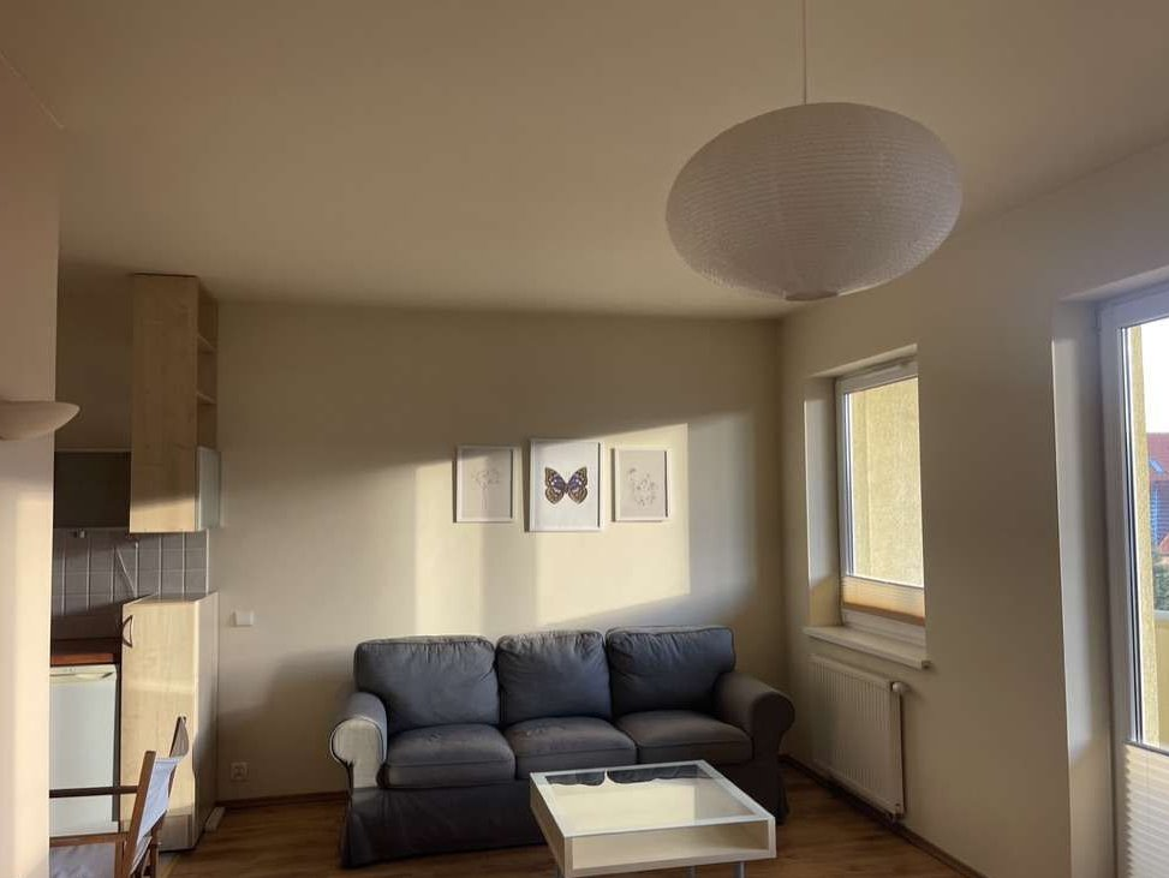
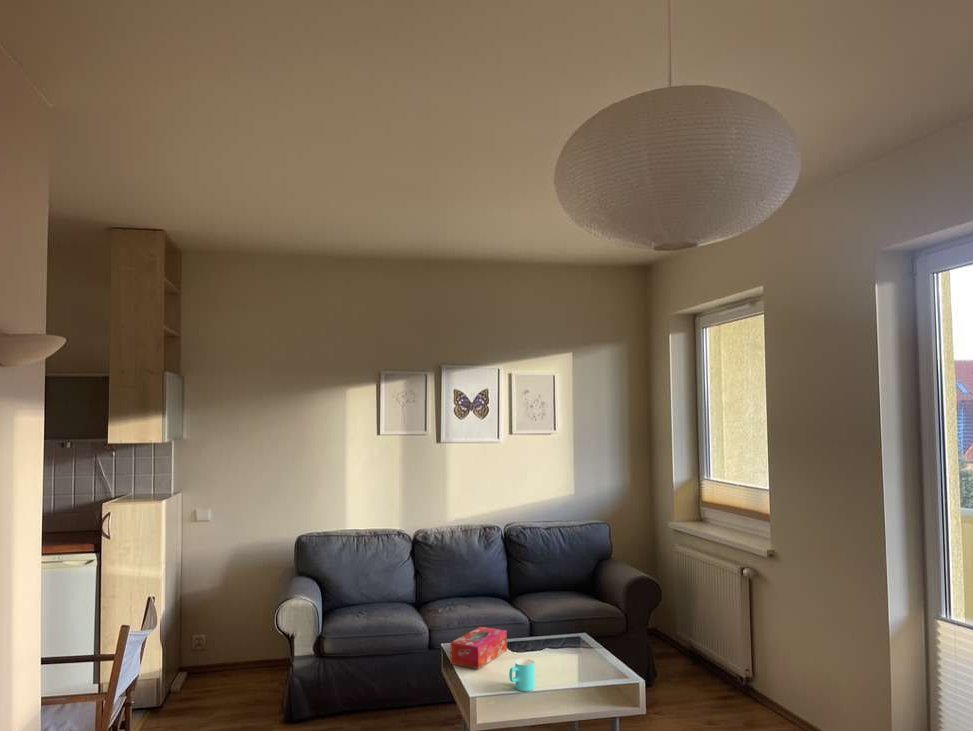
+ tissue box (479, 646)
+ cup (521, 674)
